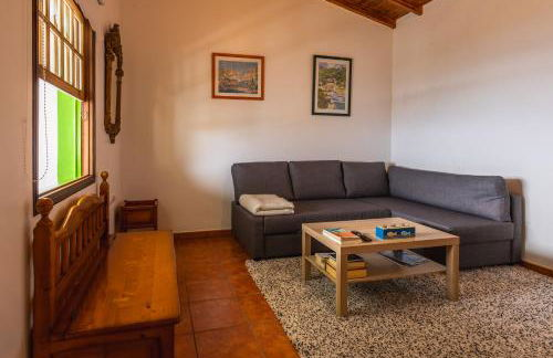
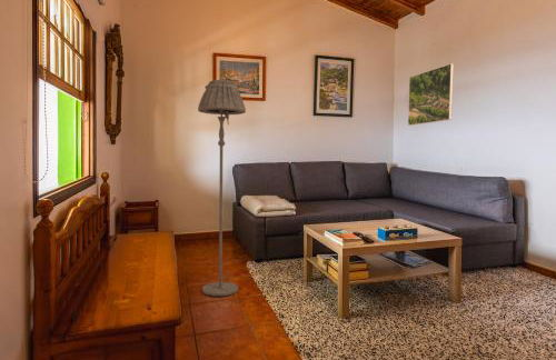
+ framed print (428, 97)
+ floor lamp (221, 187)
